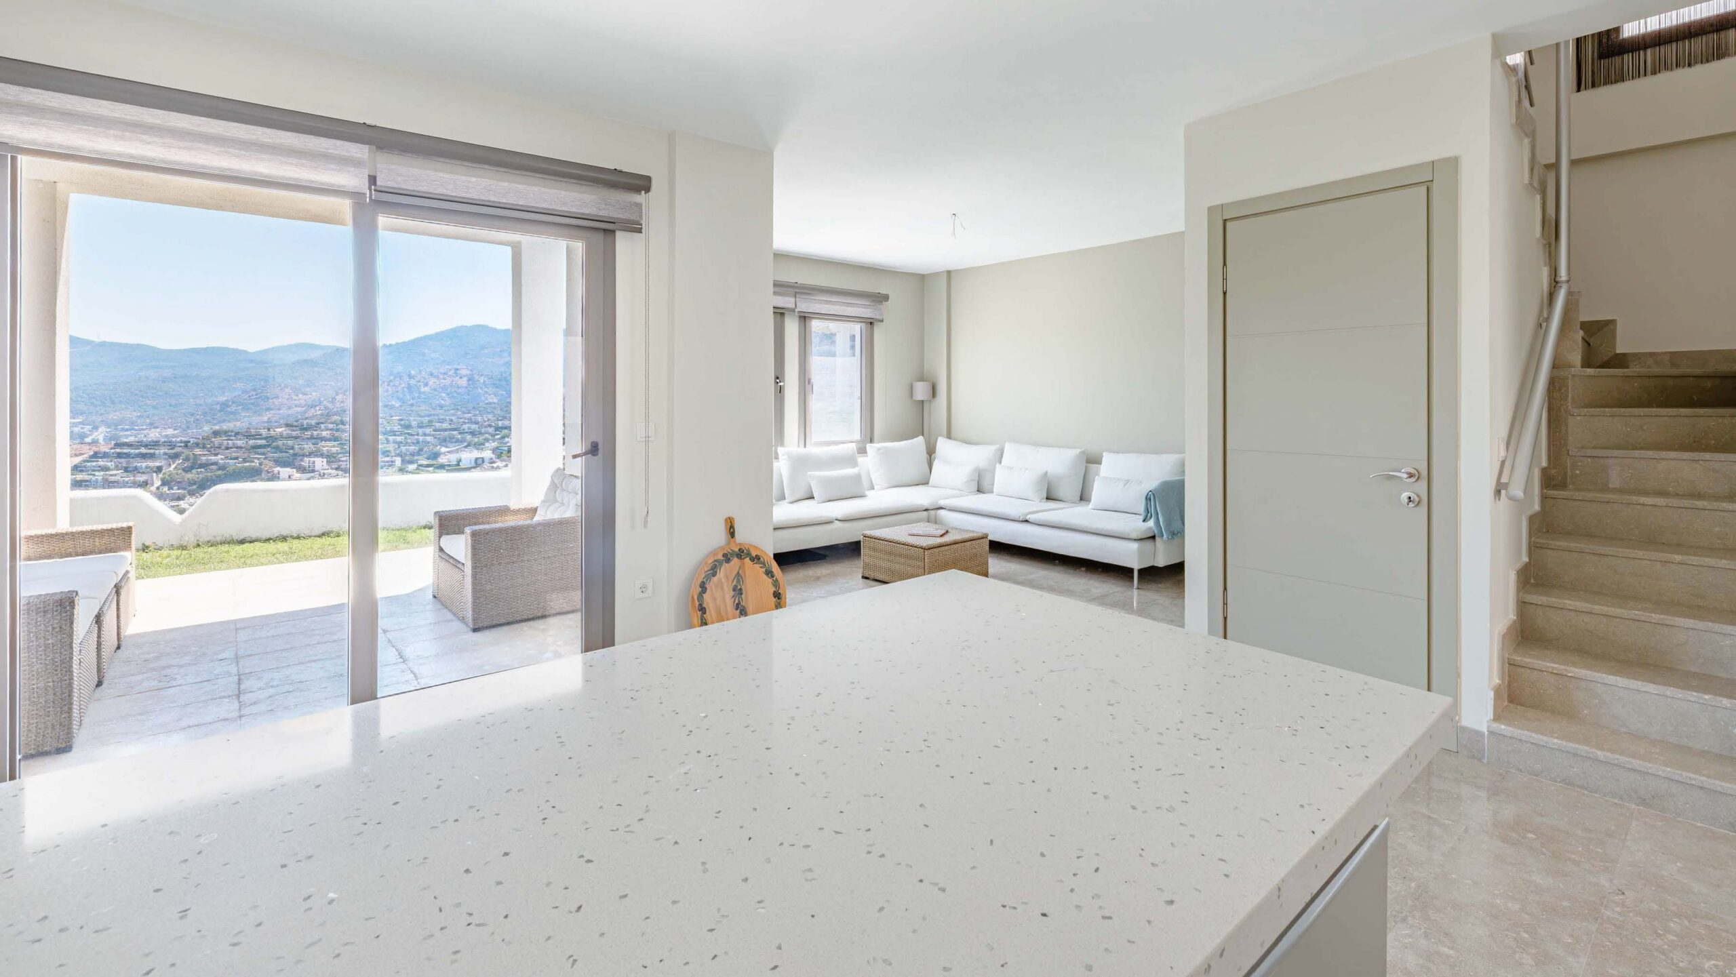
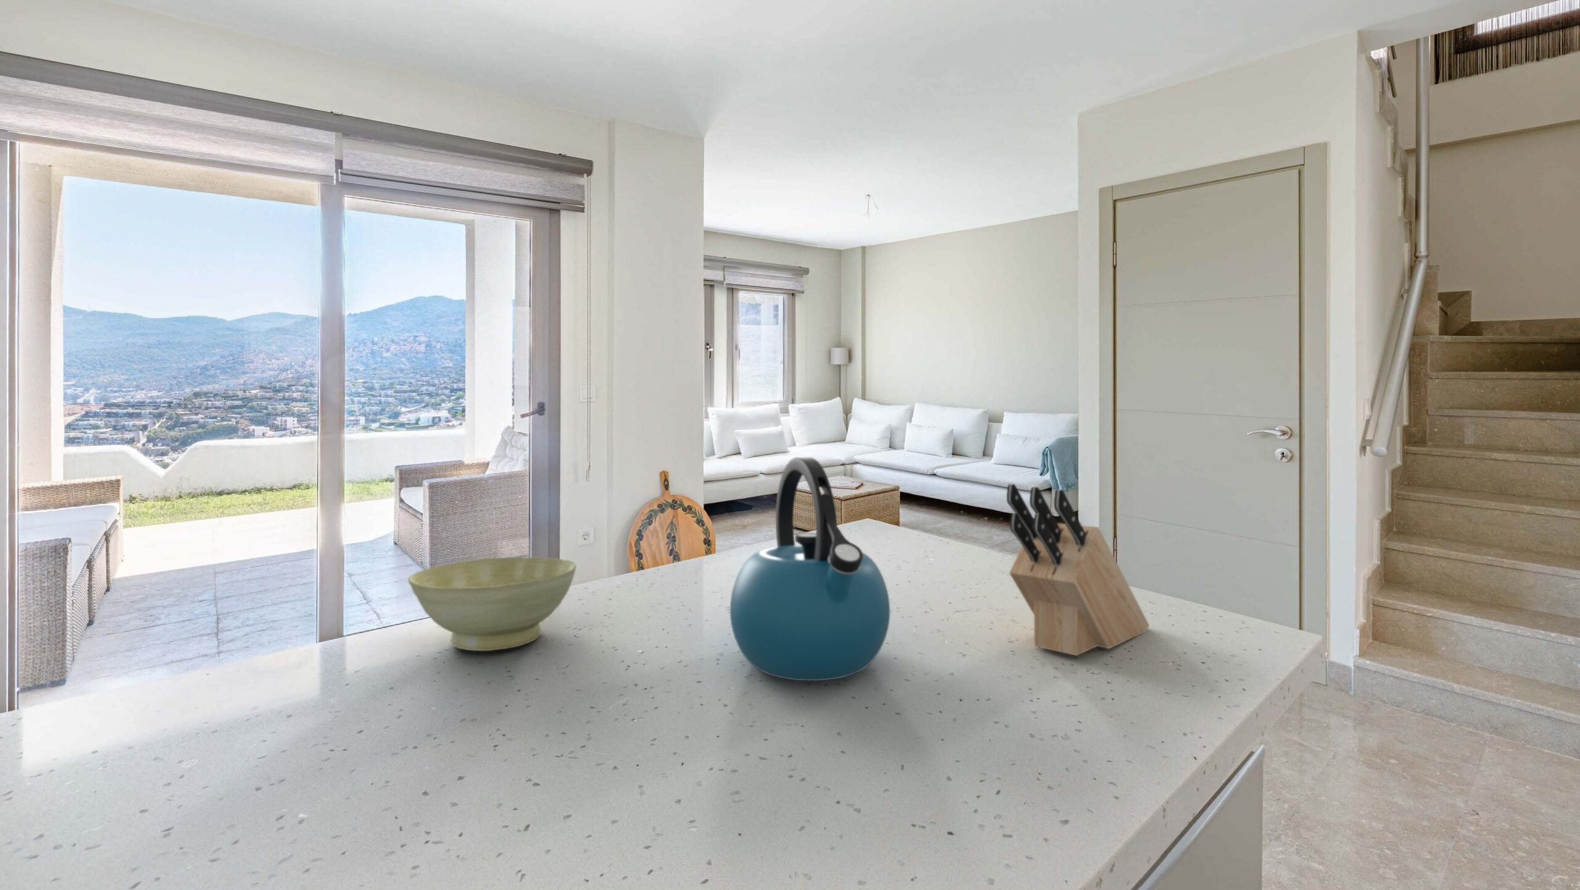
+ knife block (1075, 562)
+ kettle (813, 562)
+ bowl (497, 605)
